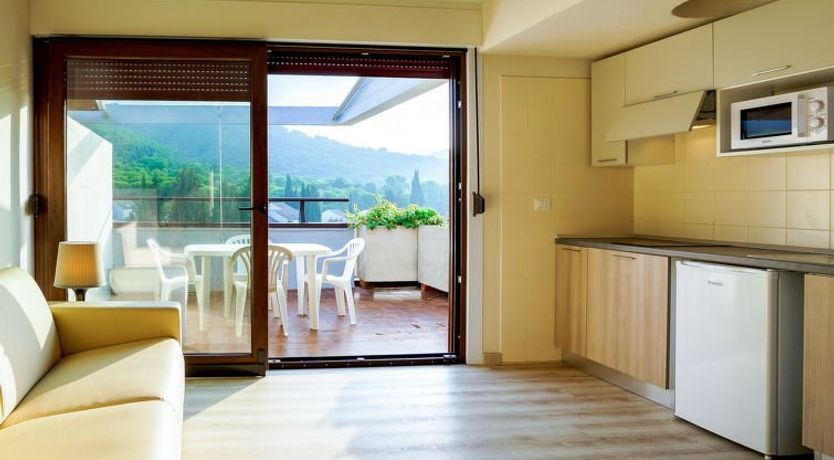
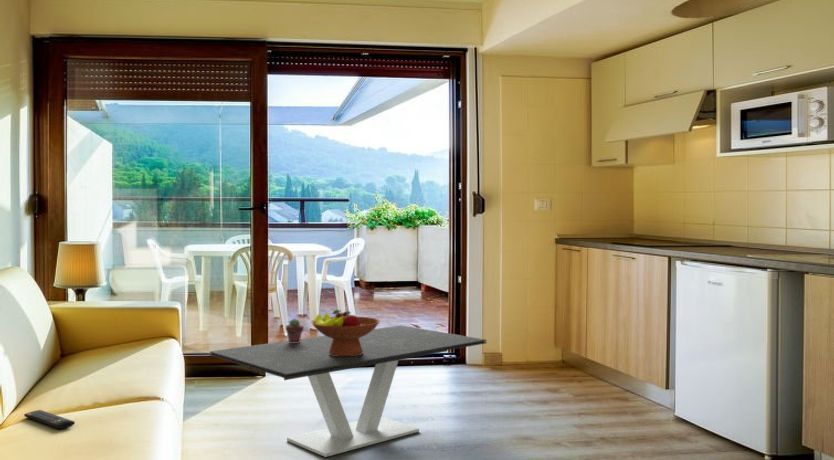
+ coffee table (366, 394)
+ fruit bowl (345, 330)
+ potted succulent (294, 330)
+ remote control (48, 419)
